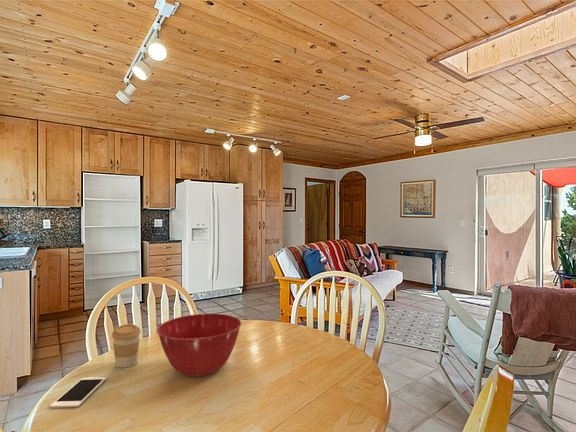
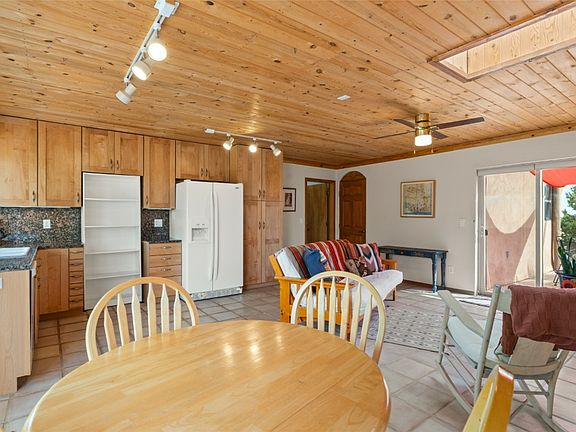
- coffee cup (126, 345)
- mixing bowl (200, 345)
- cell phone (80, 391)
